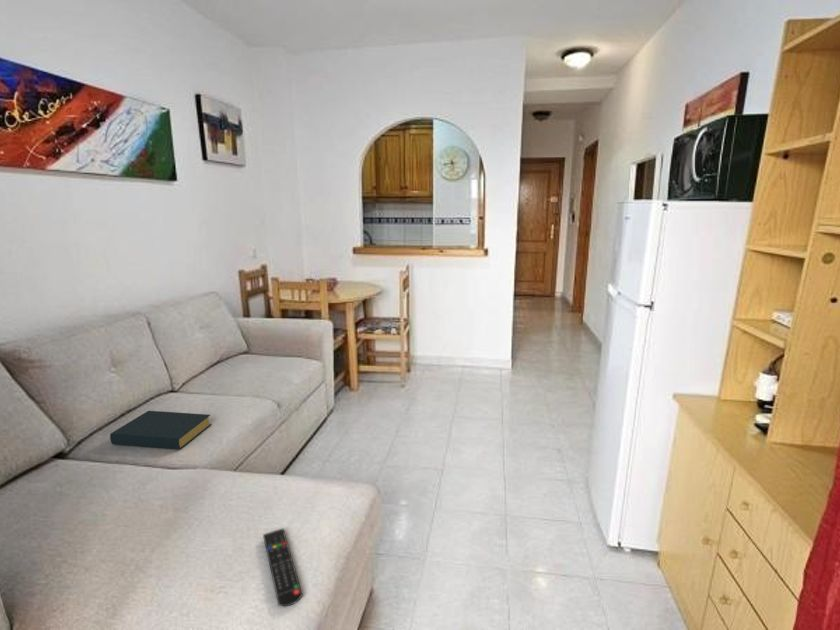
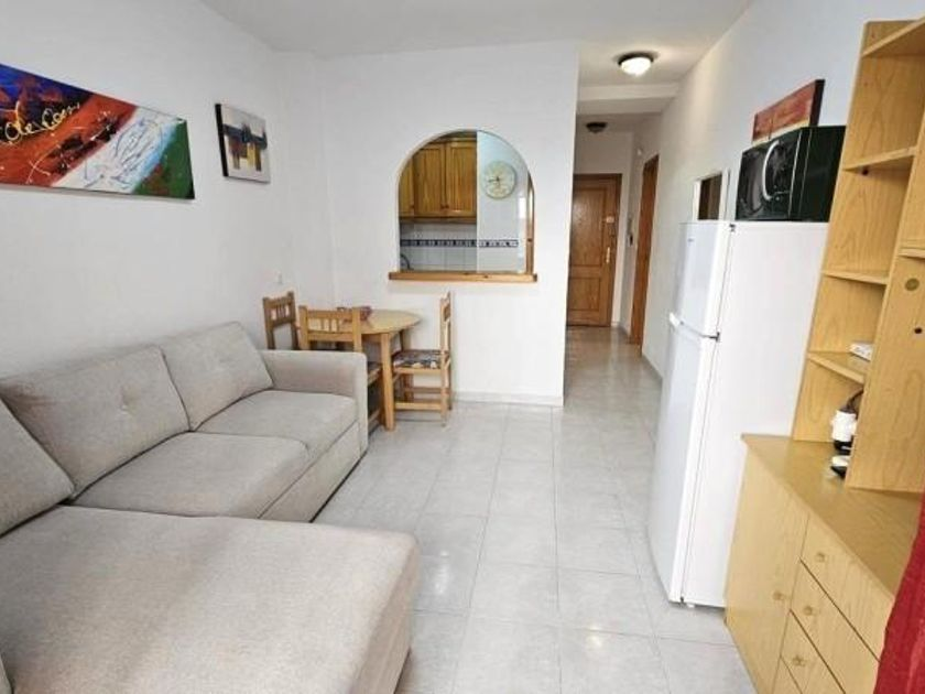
- hardback book (162, 429)
- remote control (281, 564)
